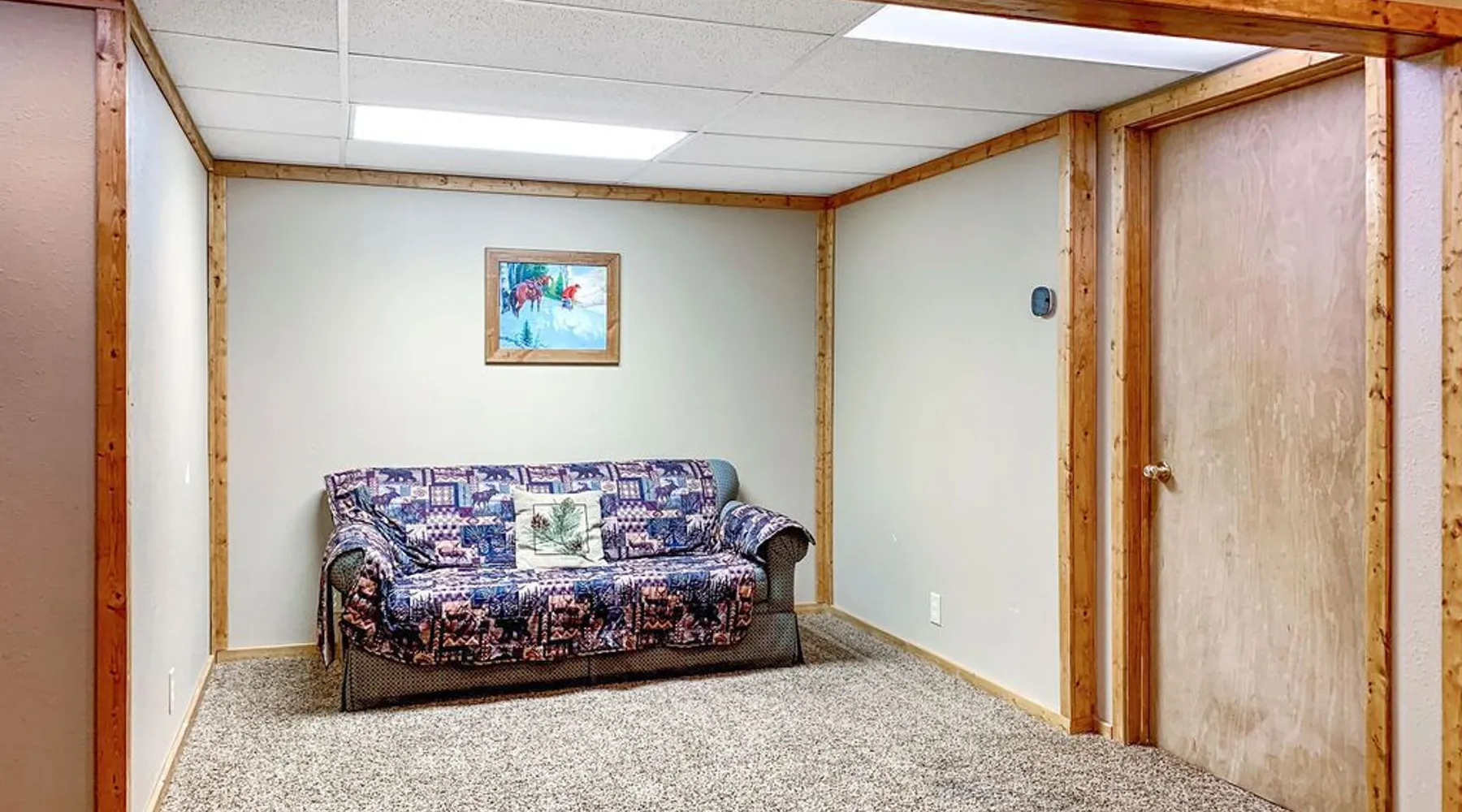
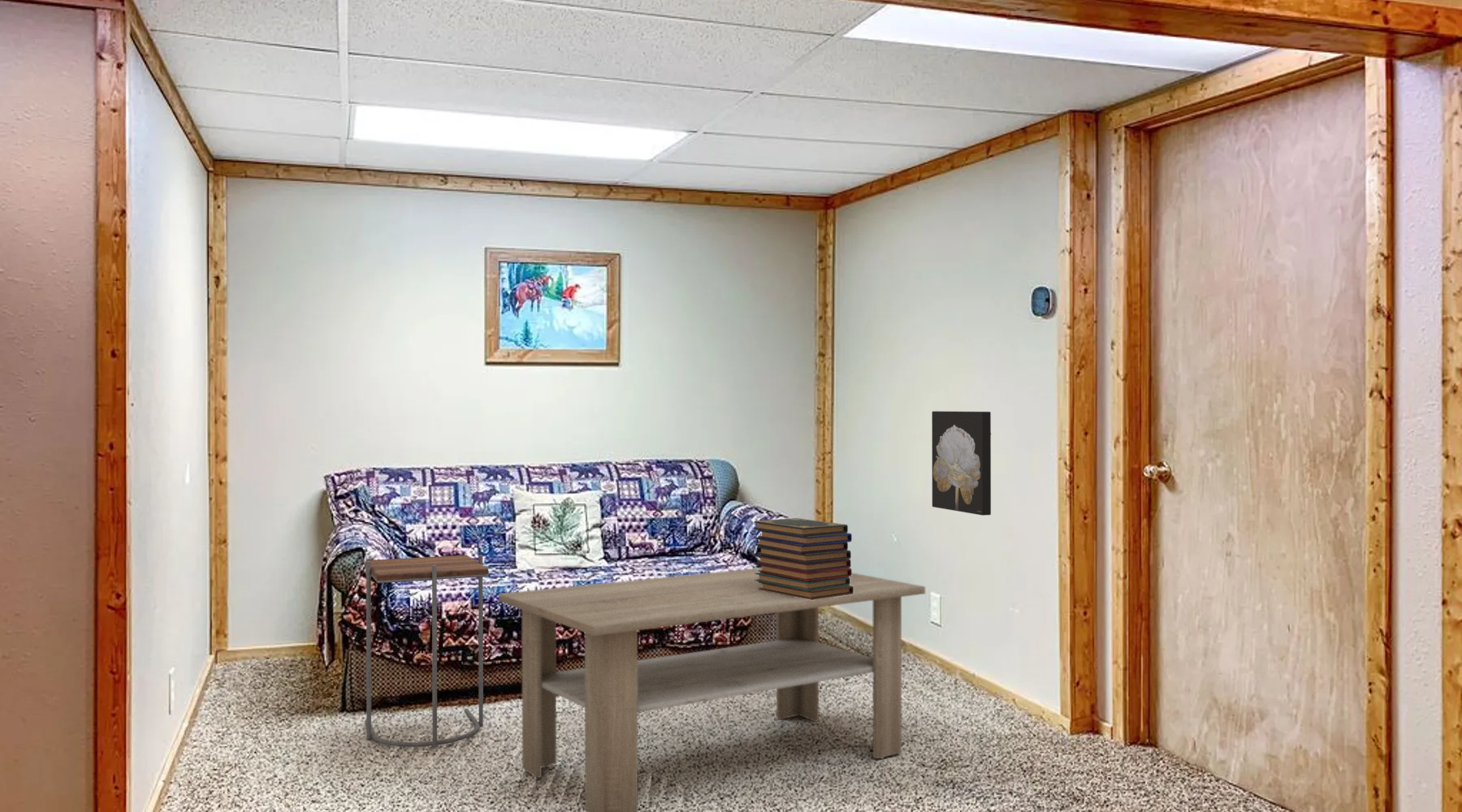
+ wall art (960, 460)
+ side table (432, 645)
+ book stack (802, 556)
+ coffee table (716, 676)
